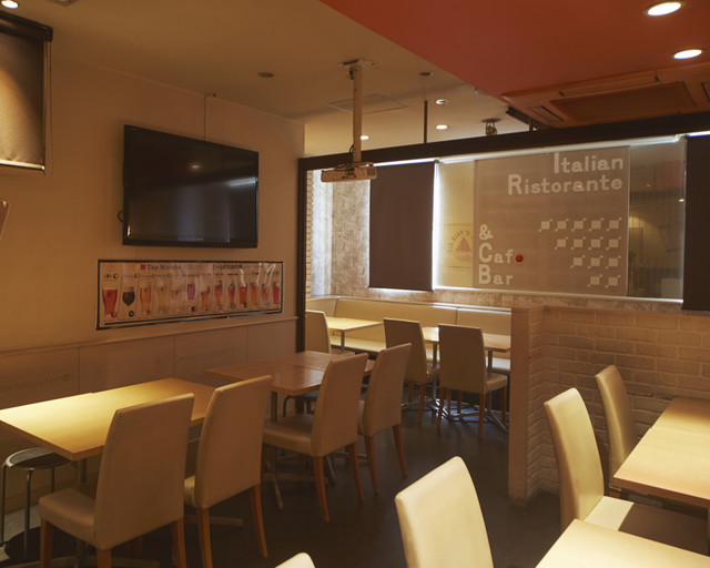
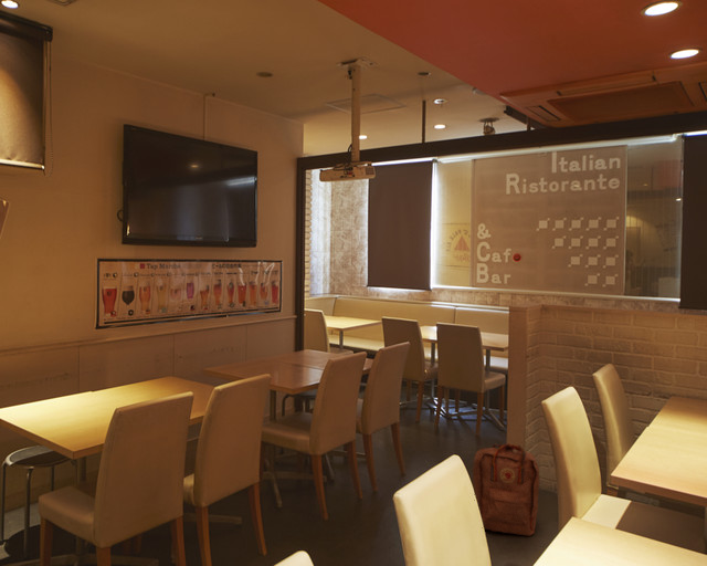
+ backpack (505, 483)
